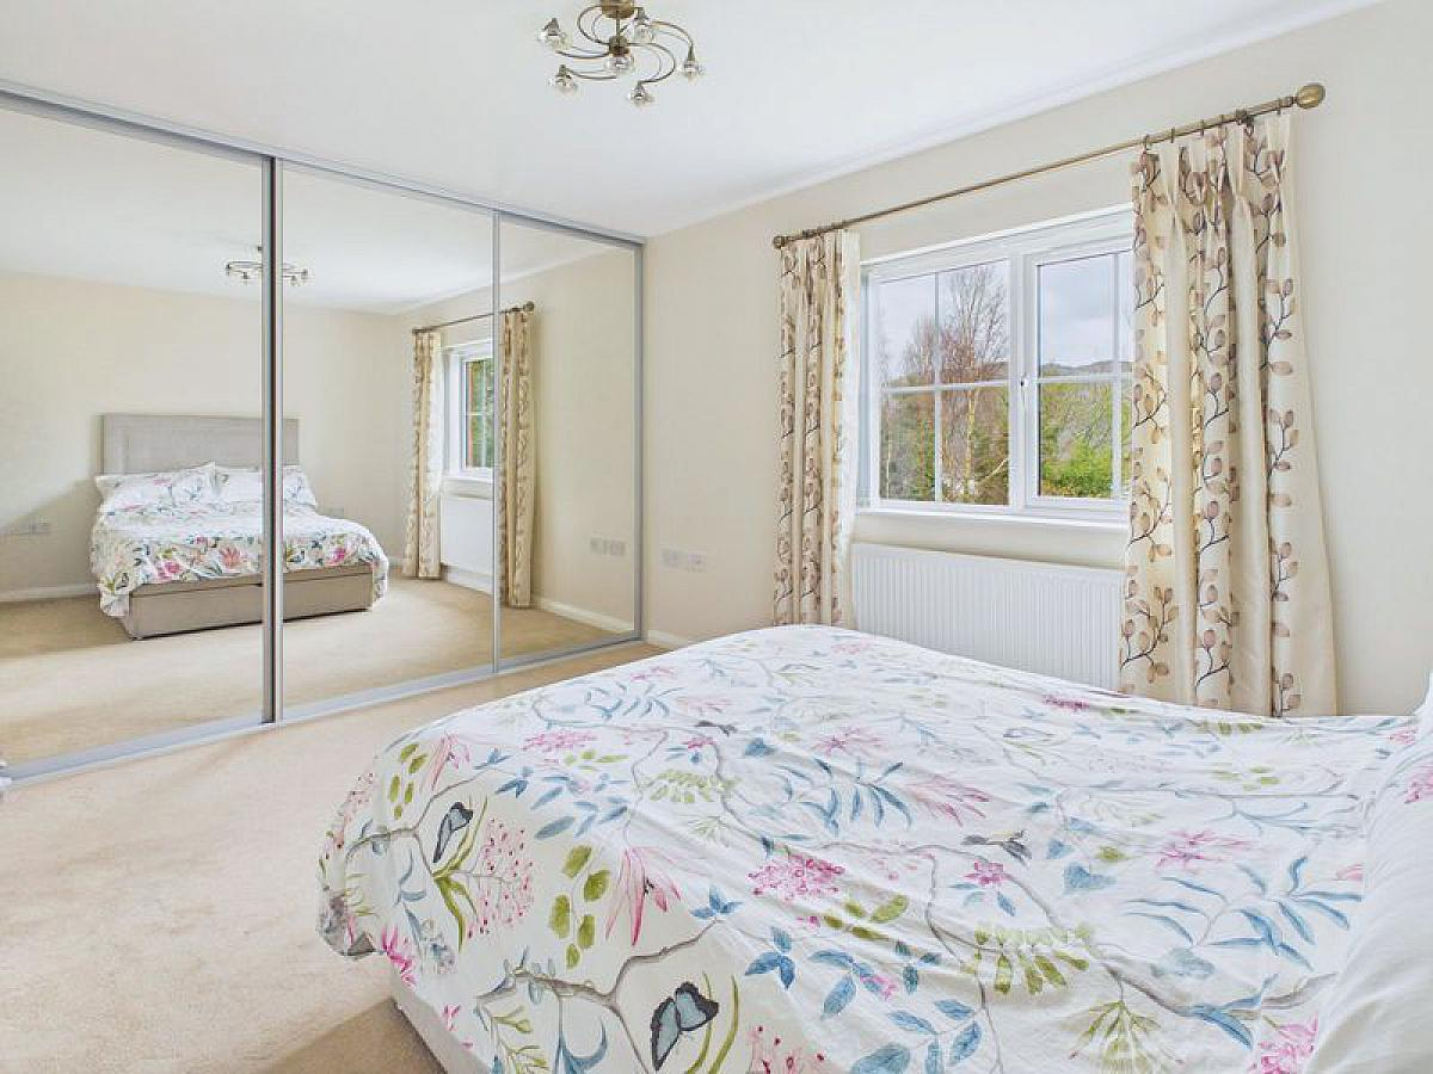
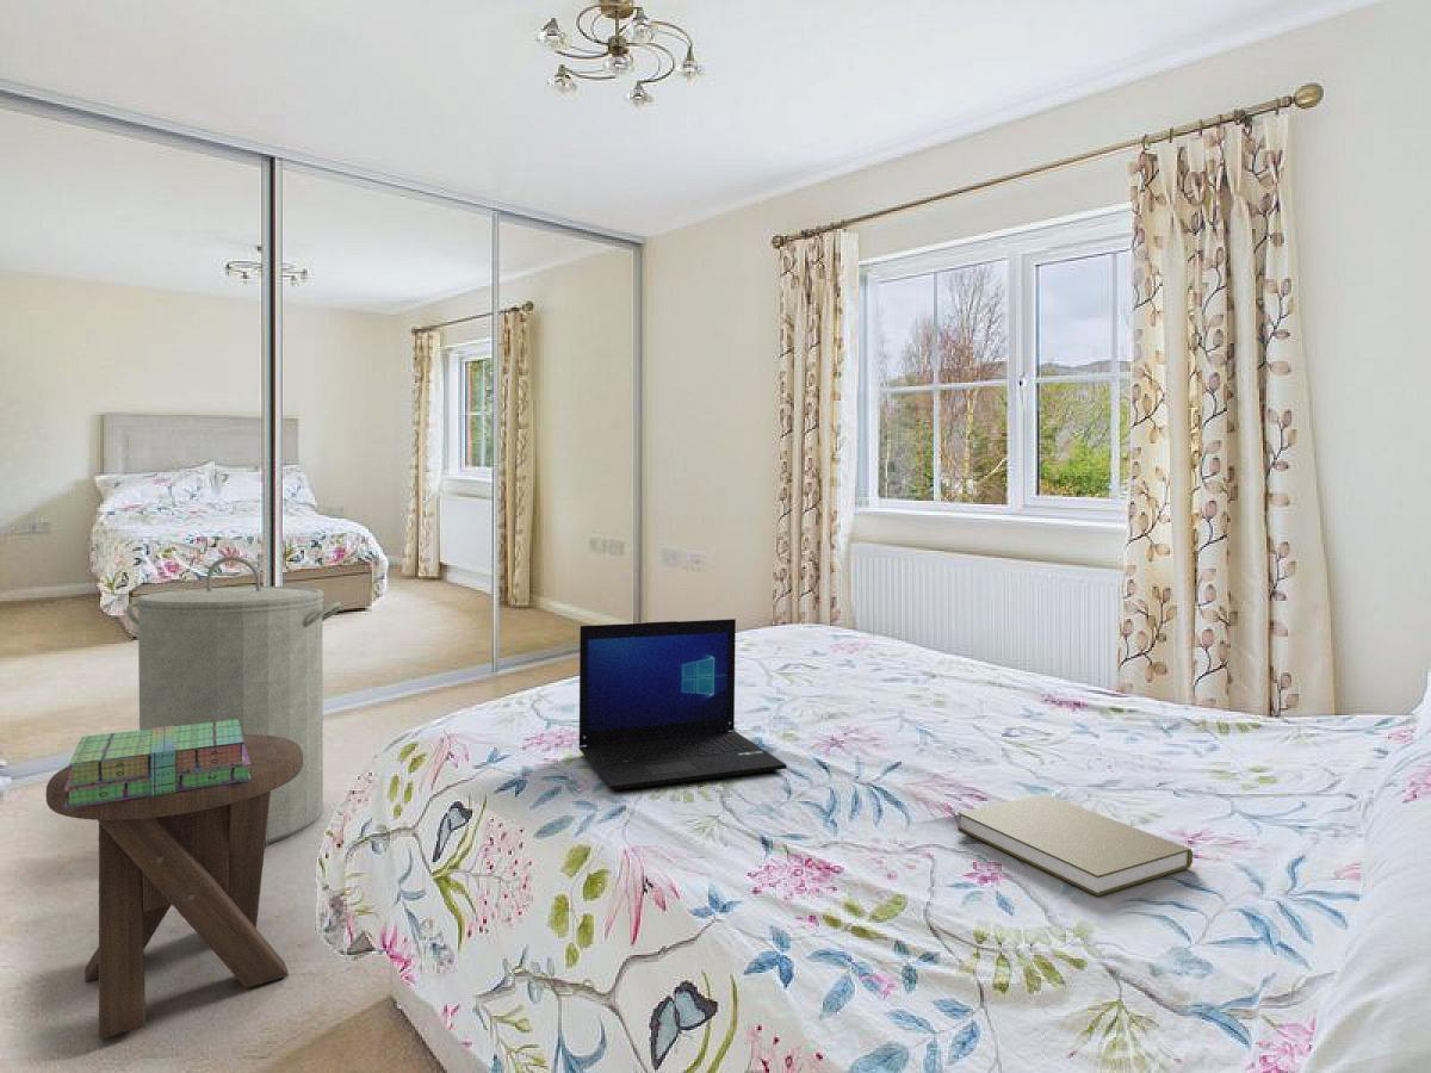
+ laptop (679, 695)
+ laundry hamper (235, 689)
+ book (1068, 838)
+ stack of books (162, 757)
+ music stool (184, 867)
